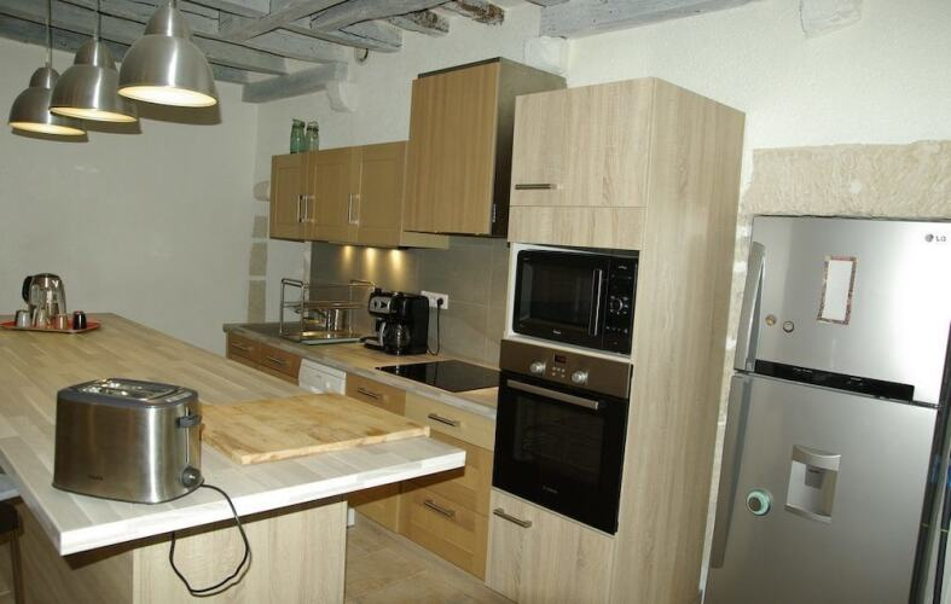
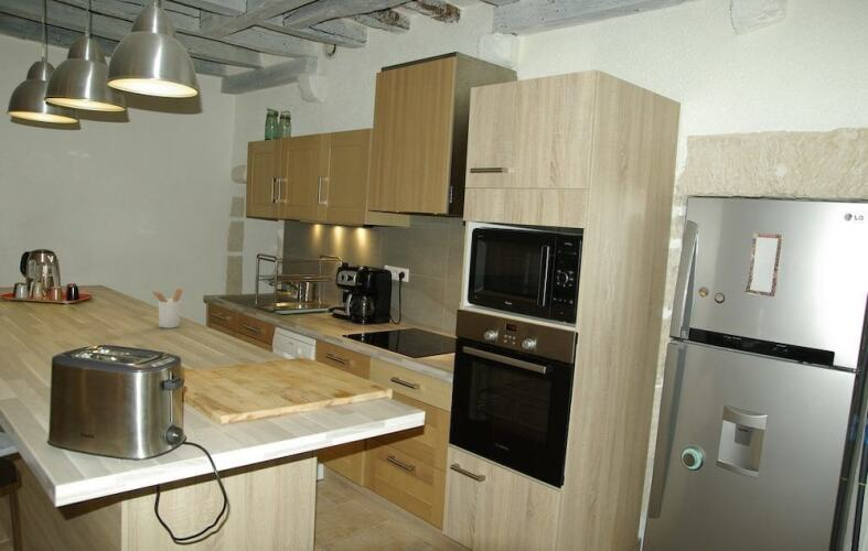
+ utensil holder (165, 307)
